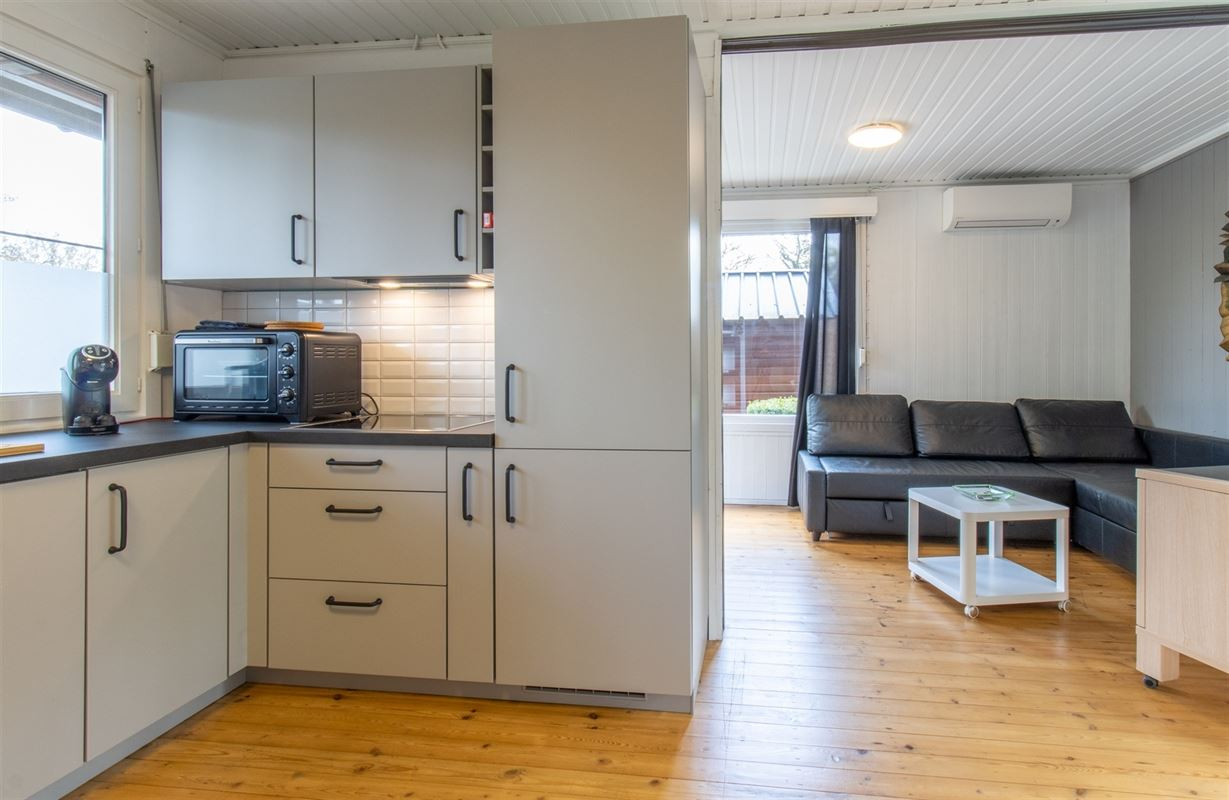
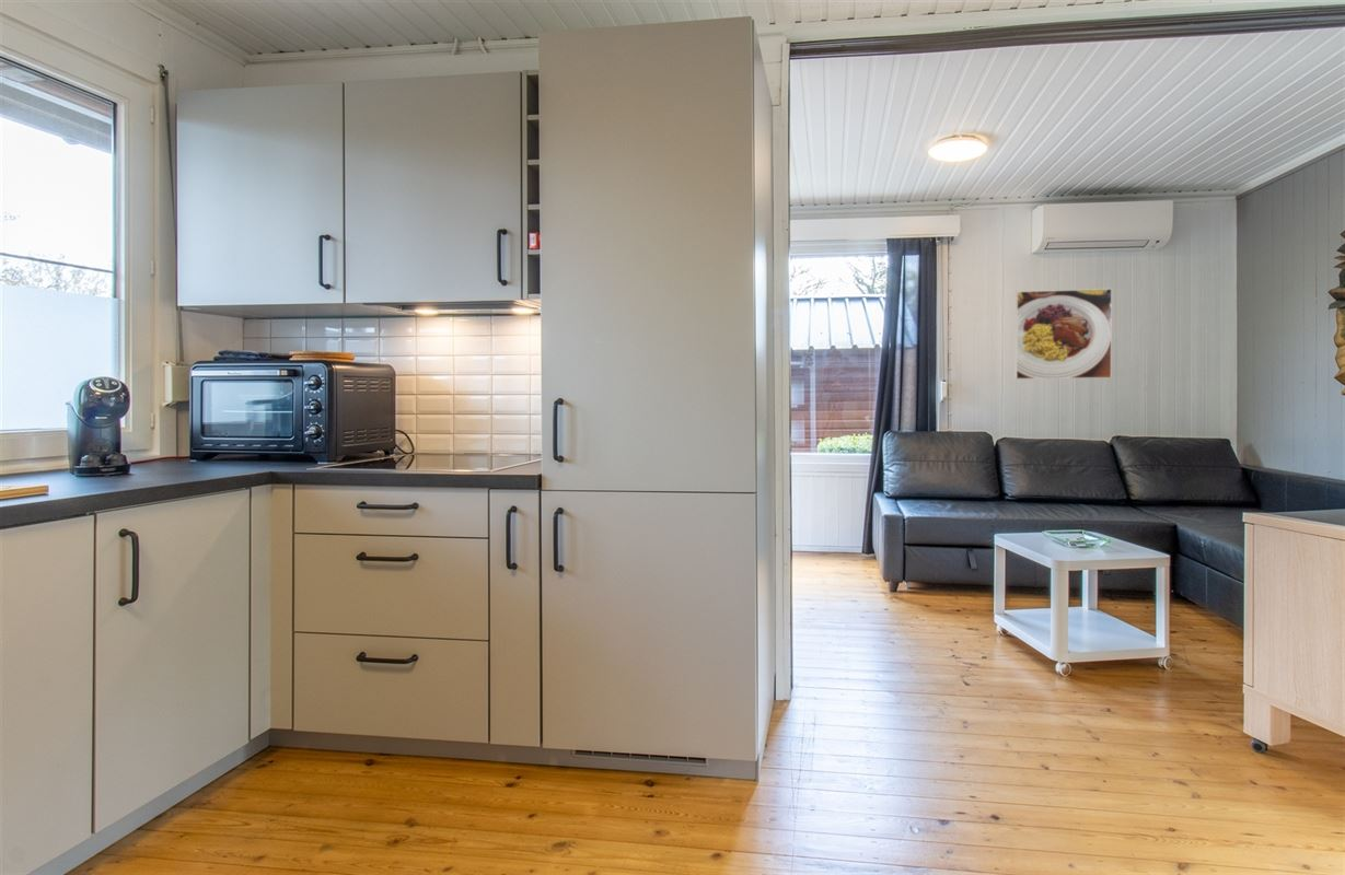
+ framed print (1063, 334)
